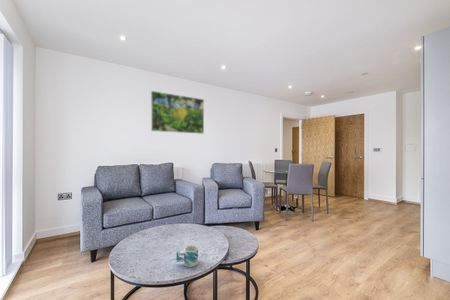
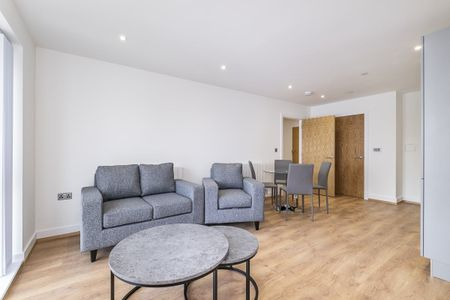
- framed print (179, 114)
- mug (187, 255)
